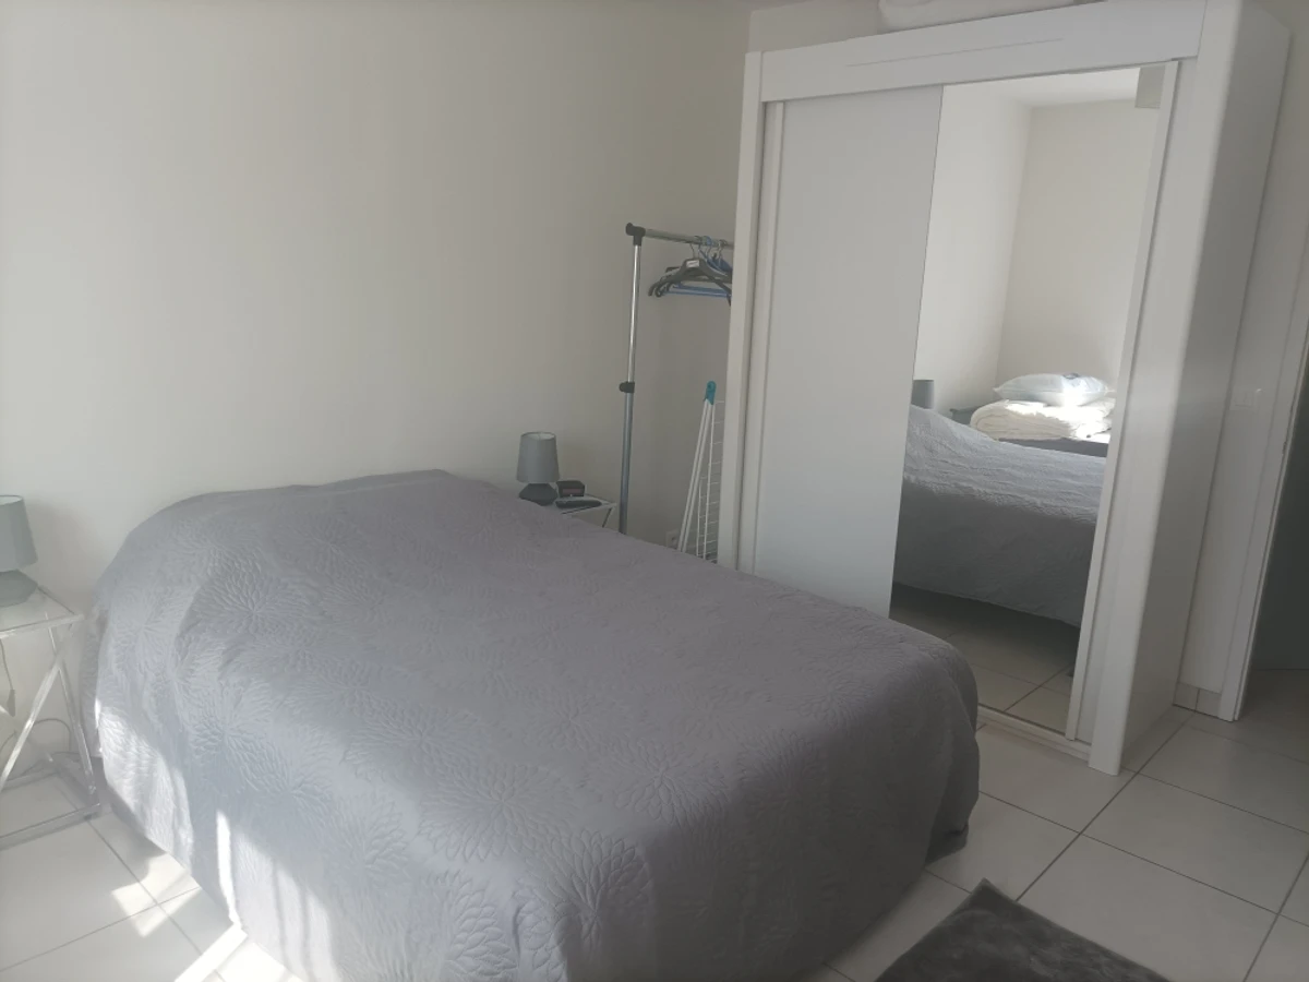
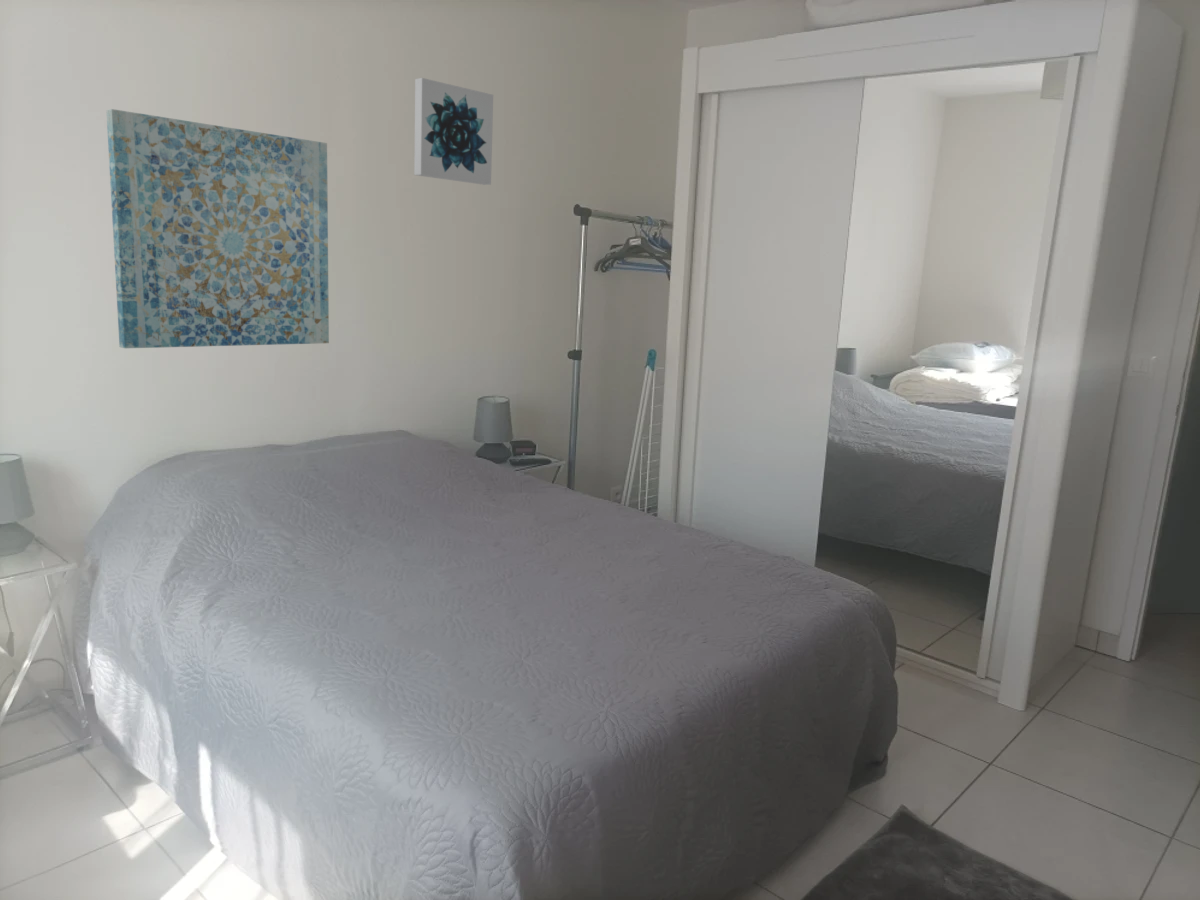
+ wall art (229, 239)
+ wall art (454, 134)
